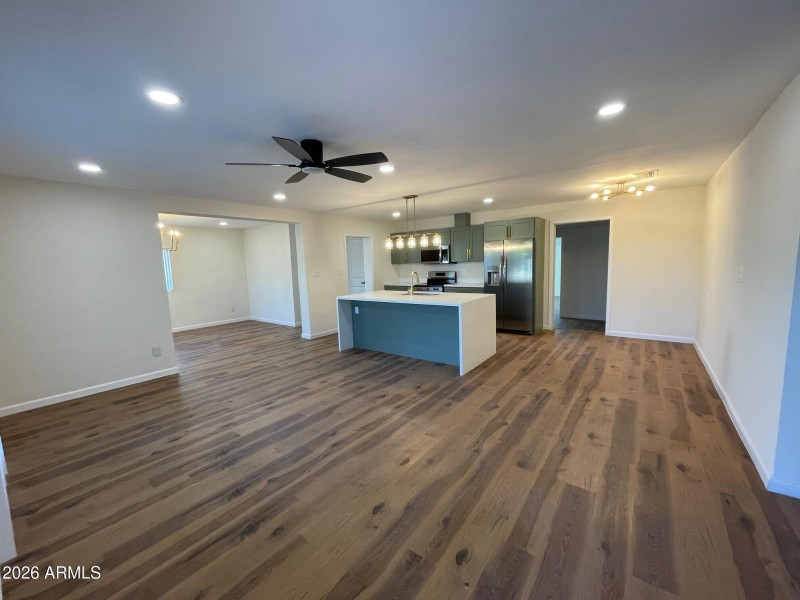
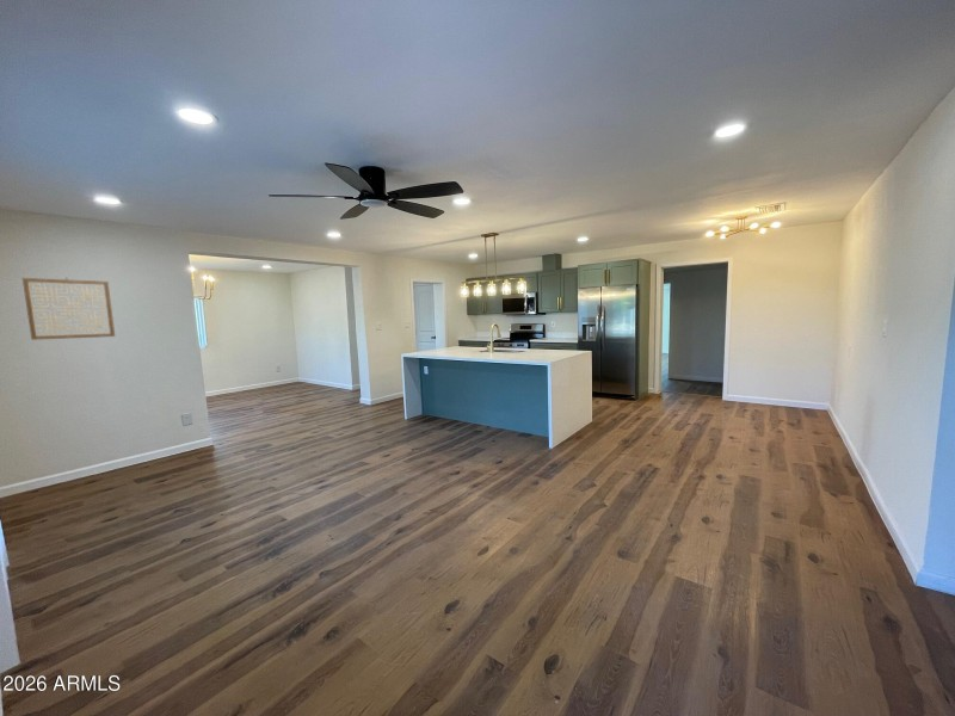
+ wall art (70, 307)
